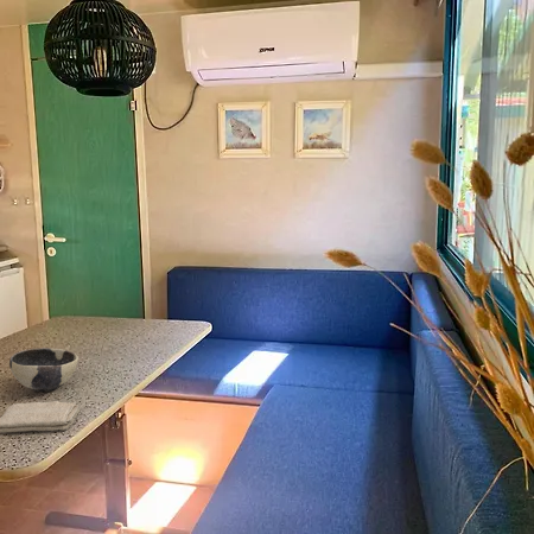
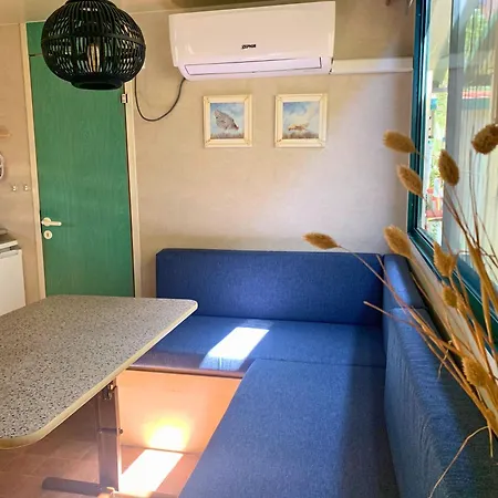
- washcloth (38, 415)
- bowl (45, 370)
